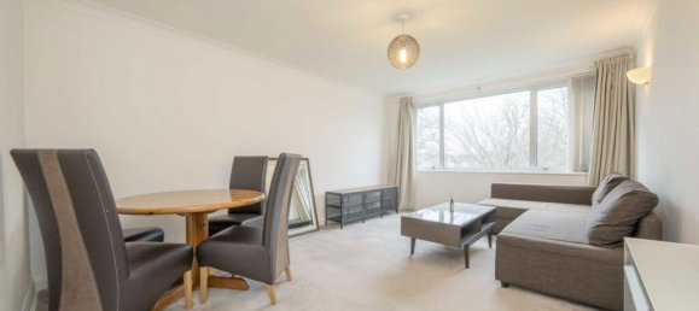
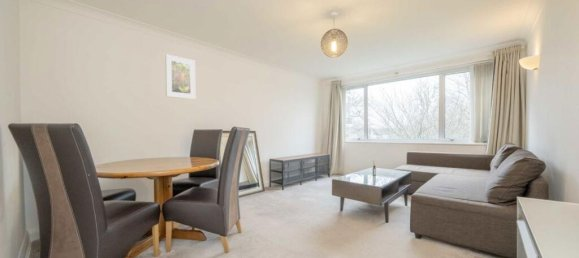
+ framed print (181, 77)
